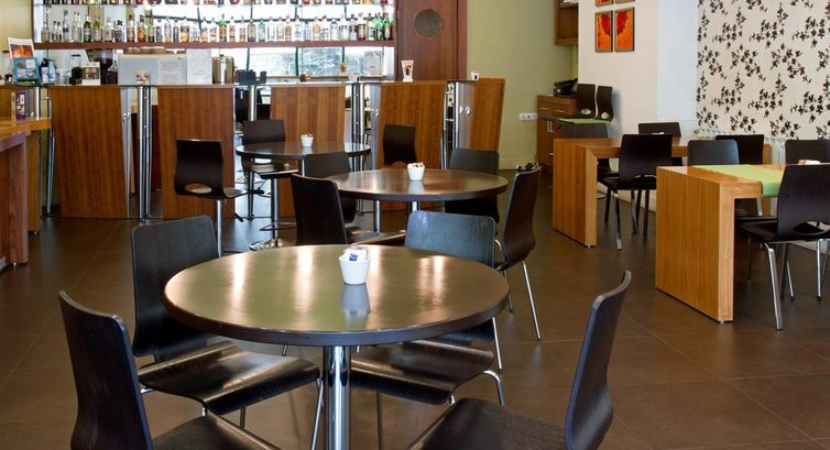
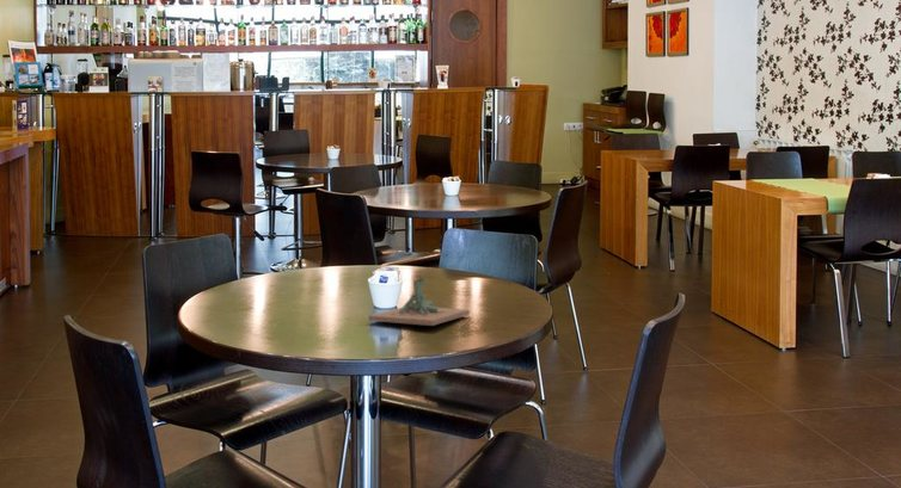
+ architectural model (419, 296)
